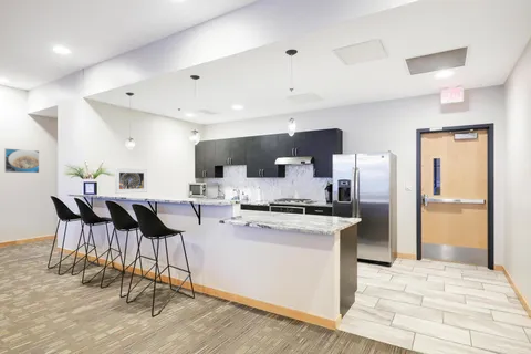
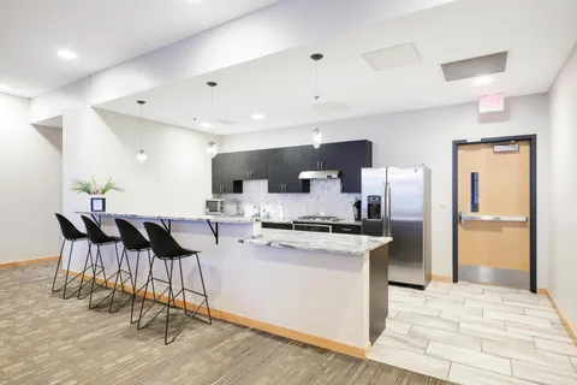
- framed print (22, 160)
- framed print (132, 180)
